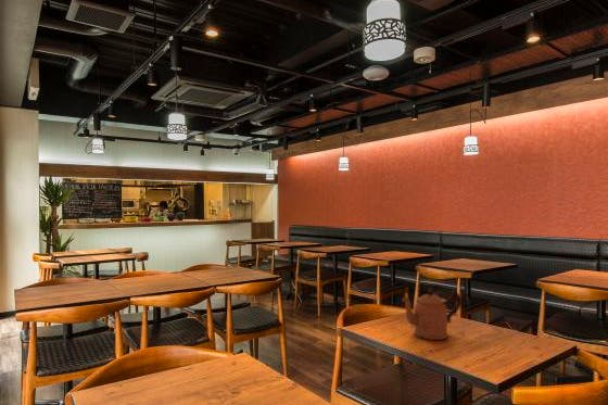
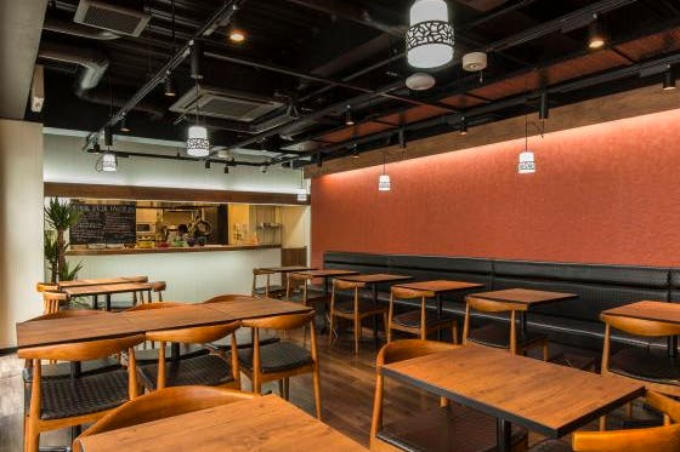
- coffeepot (431, 311)
